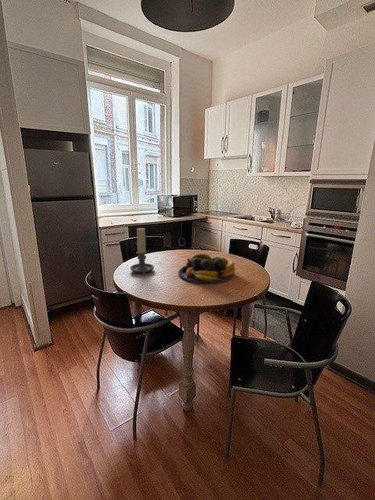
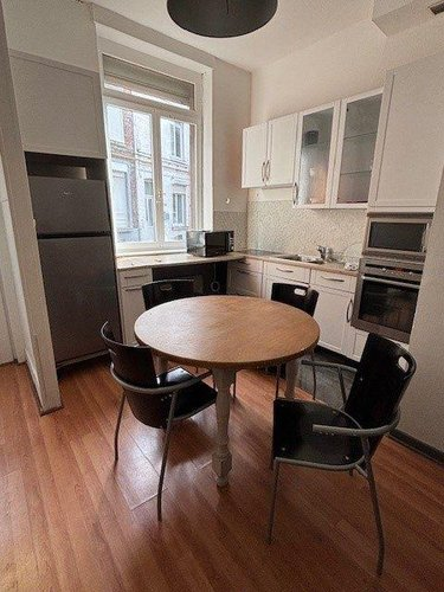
- candle holder (141, 250)
- fruit bowl (205, 263)
